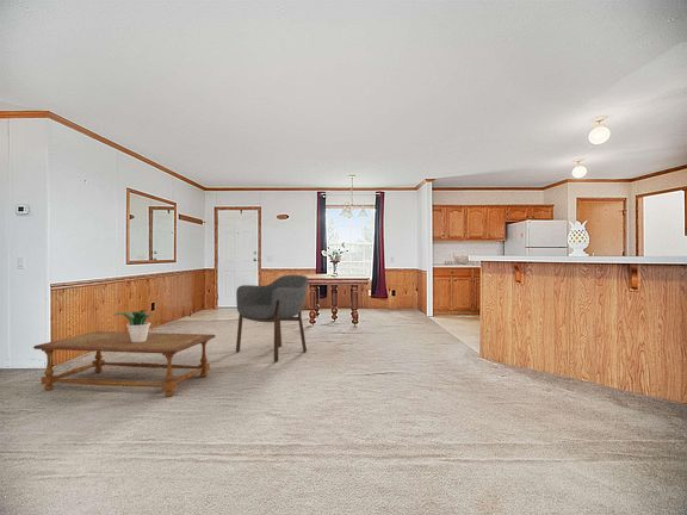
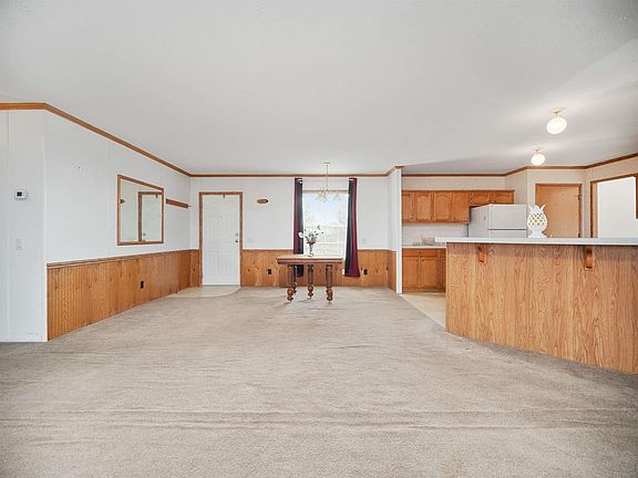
- potted plant (136, 325)
- coffee table (130, 362)
- armchair (276, 314)
